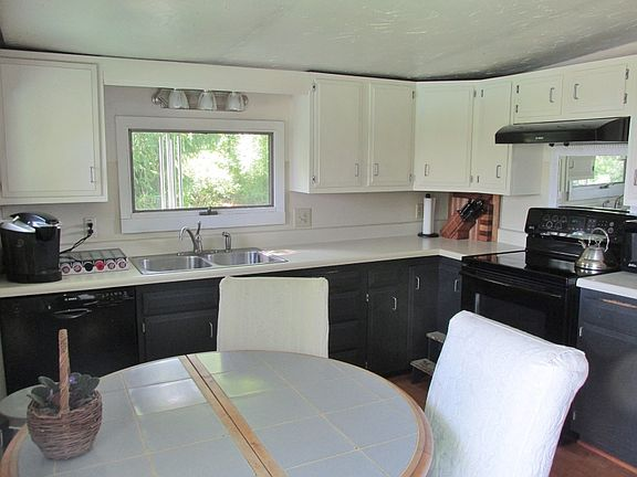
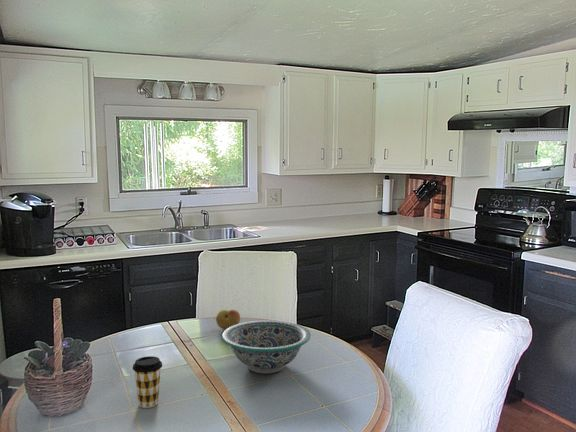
+ decorative bowl (266, 349)
+ coffee cup (147, 382)
+ fruit (228, 319)
